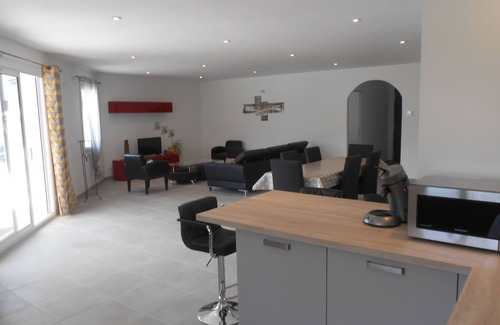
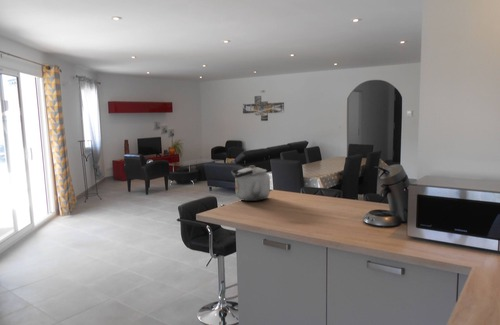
+ kettle (252, 182)
